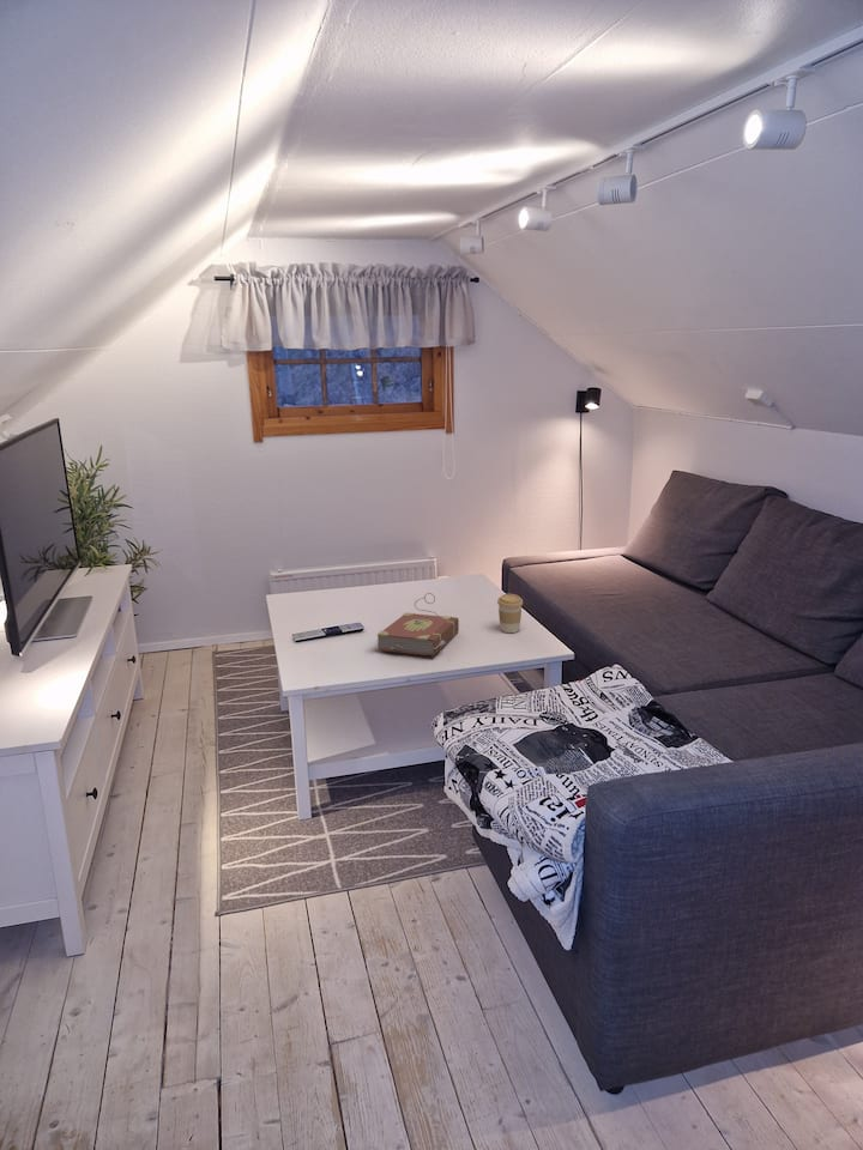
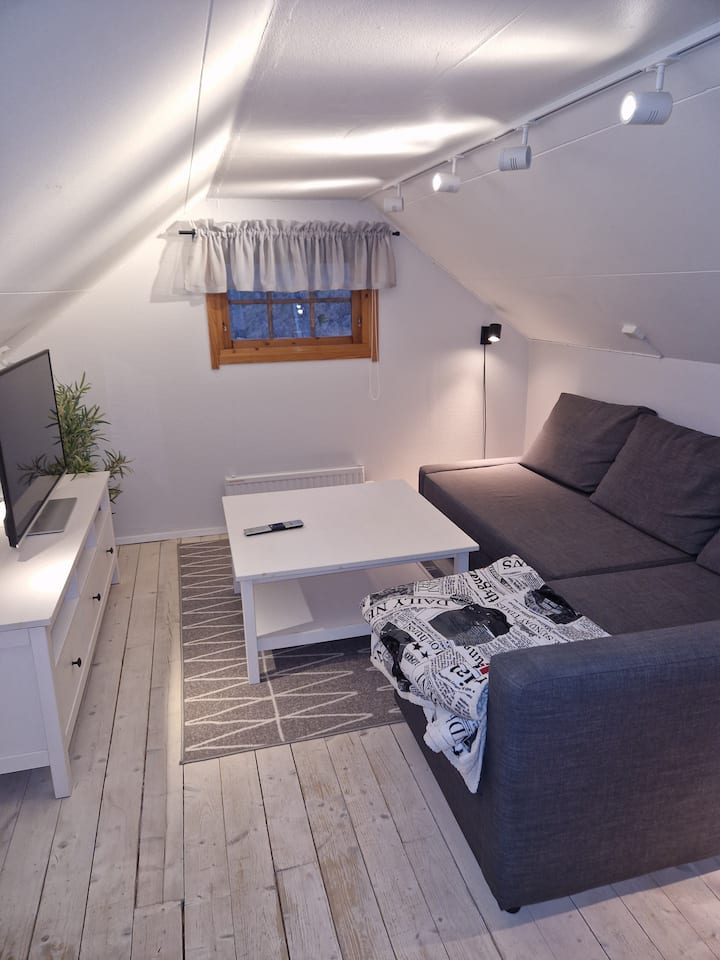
- coffee cup (509, 612)
- book (420, 623)
